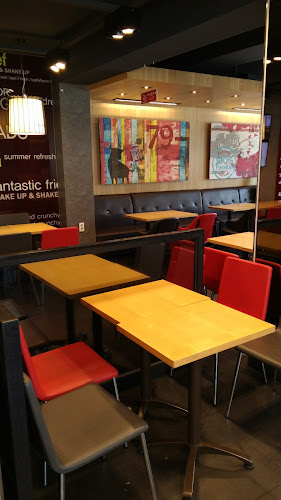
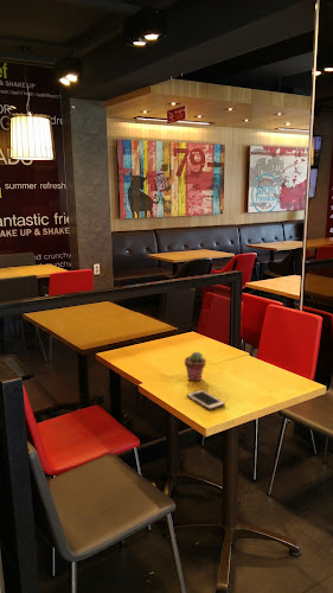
+ potted succulent (194, 364)
+ cell phone (205, 398)
